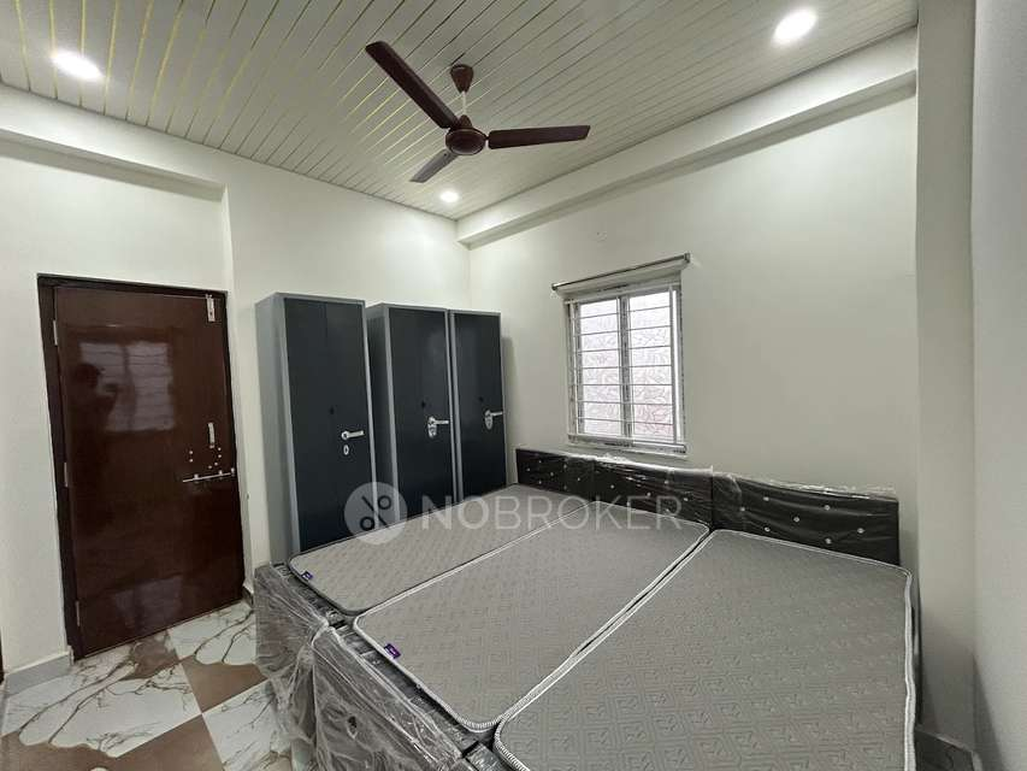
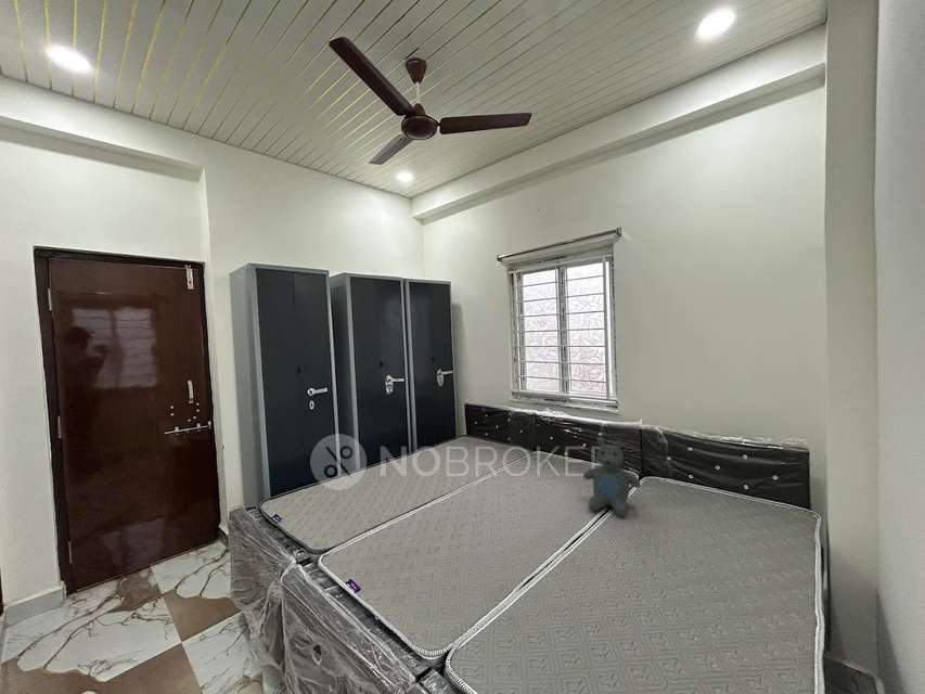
+ teddy bear (608, 474)
